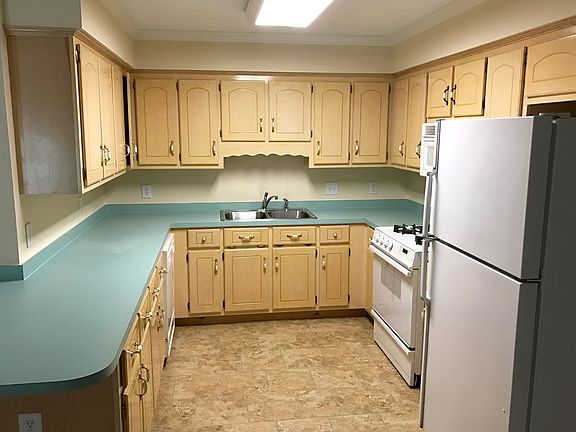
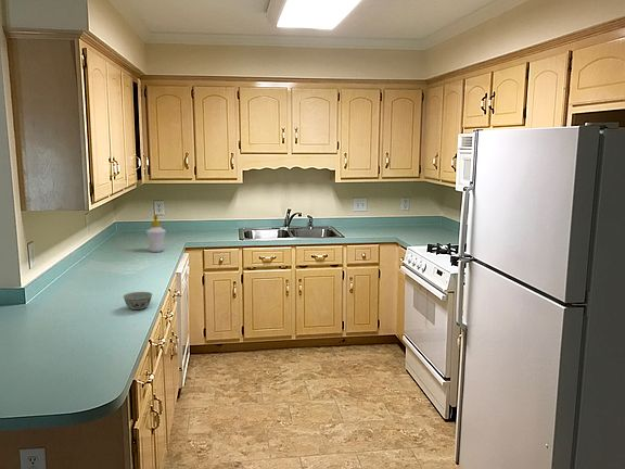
+ bowl (138, 301)
+ soap bottle (155, 232)
